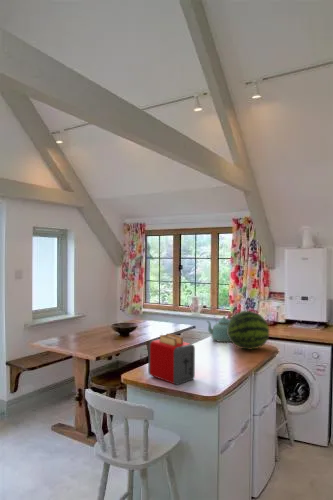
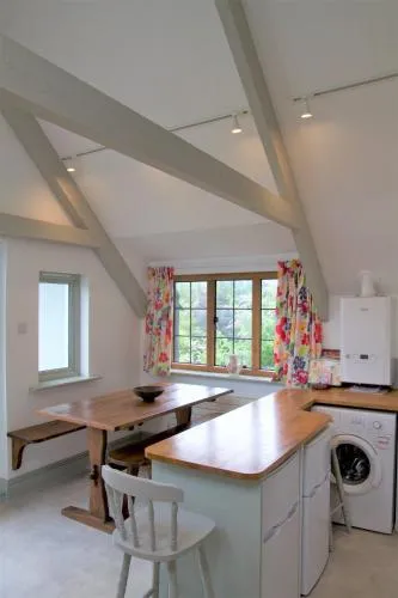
- toaster (171, 356)
- kettle (221, 325)
- fruit (247, 329)
